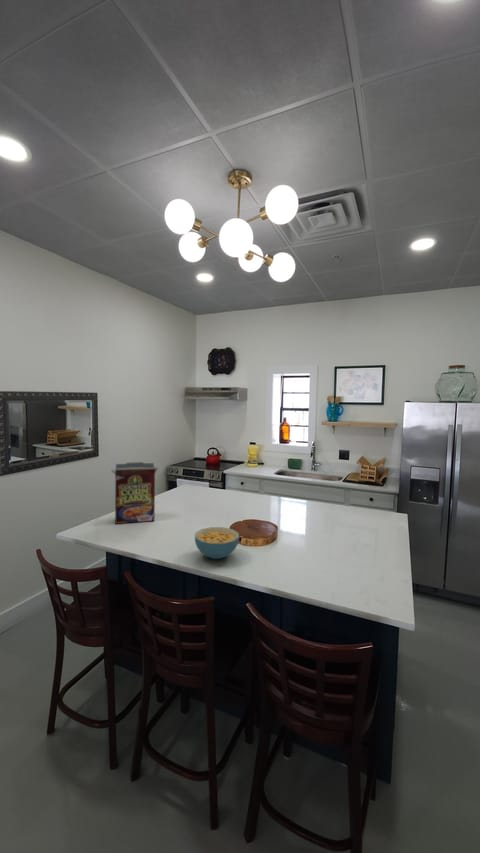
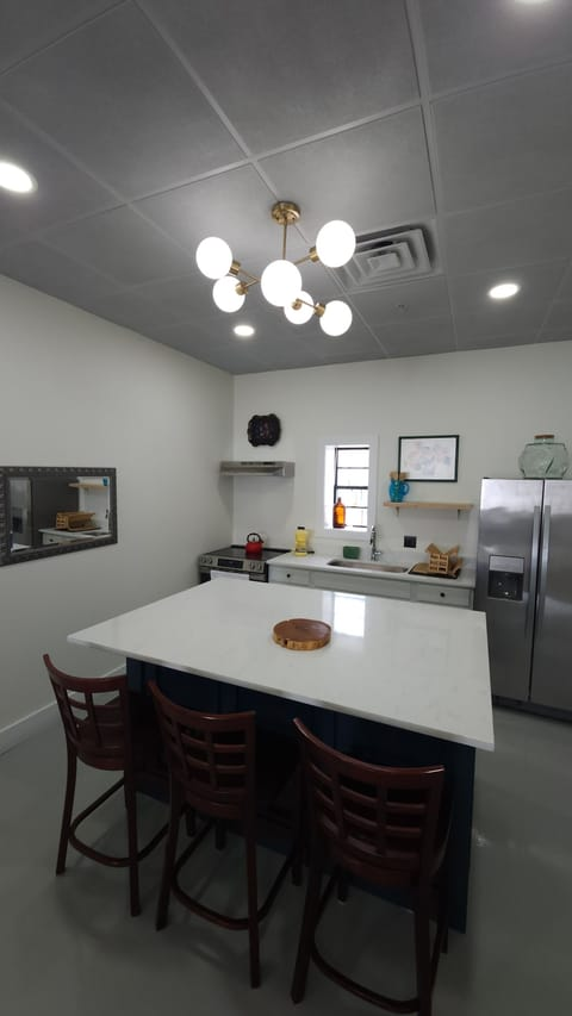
- cereal box (134, 492)
- cereal bowl (216, 545)
